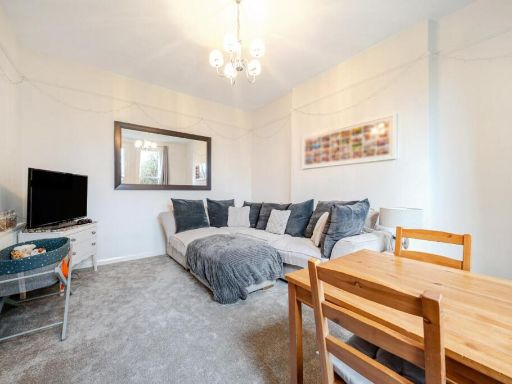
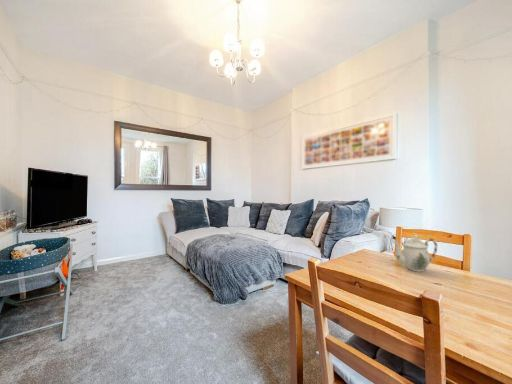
+ teapot (414, 251)
